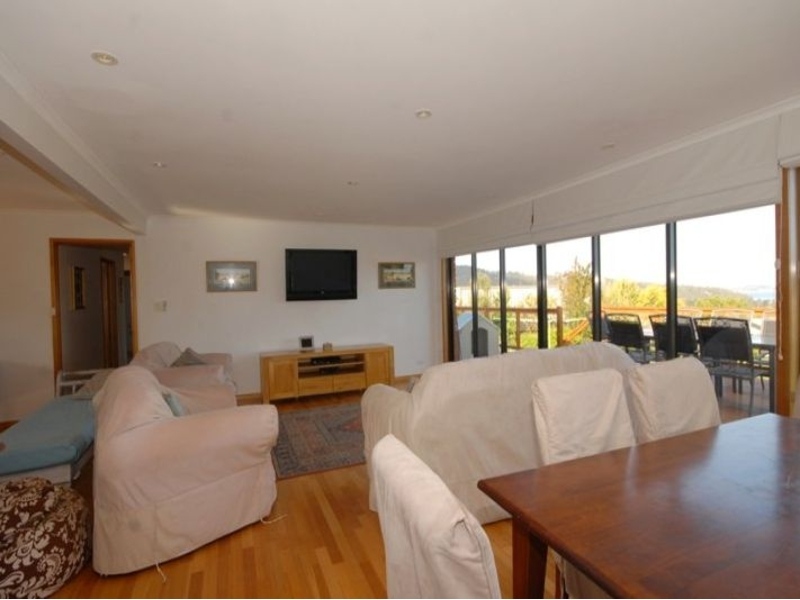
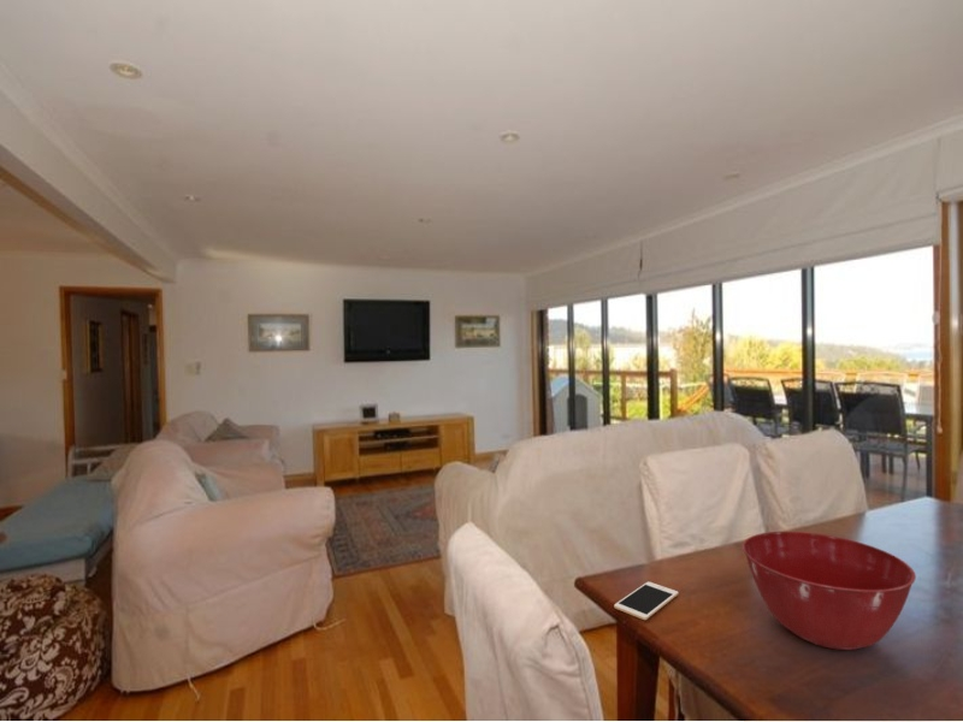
+ cell phone (646, 599)
+ mixing bowl (821, 592)
